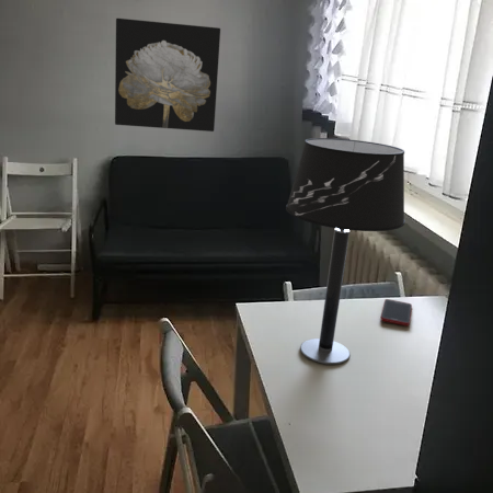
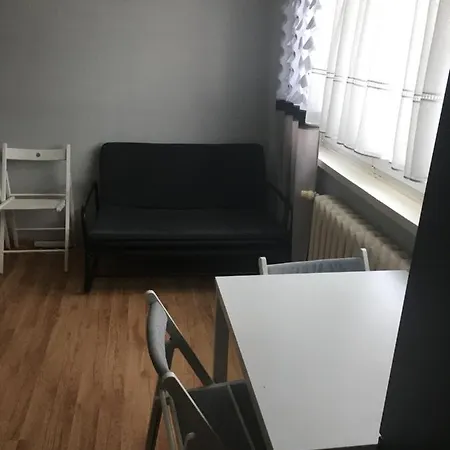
- cell phone (395, 311)
- table lamp (339, 254)
- wall art (167, 77)
